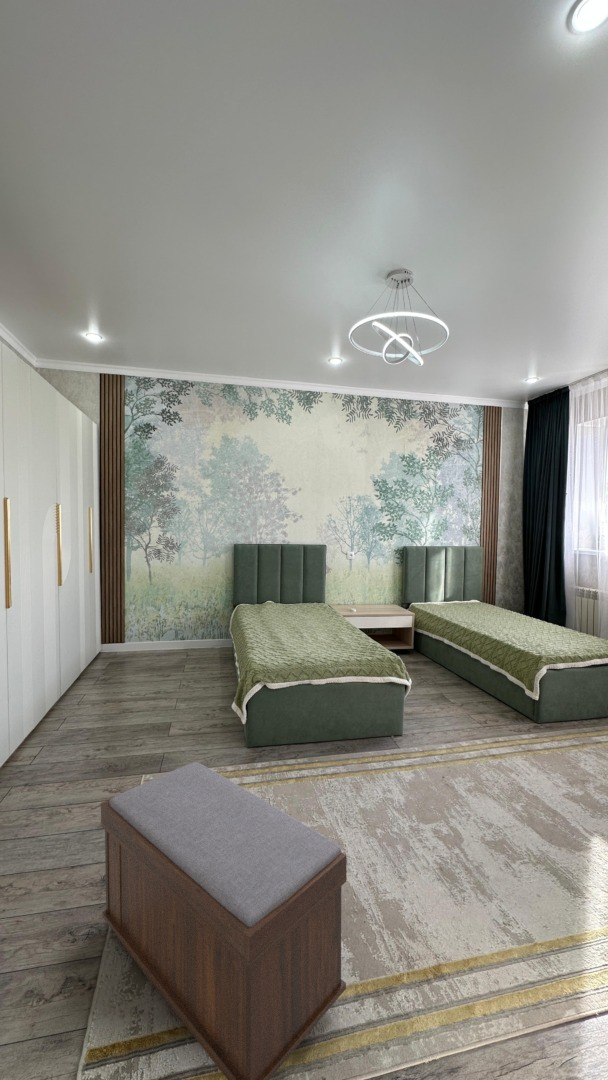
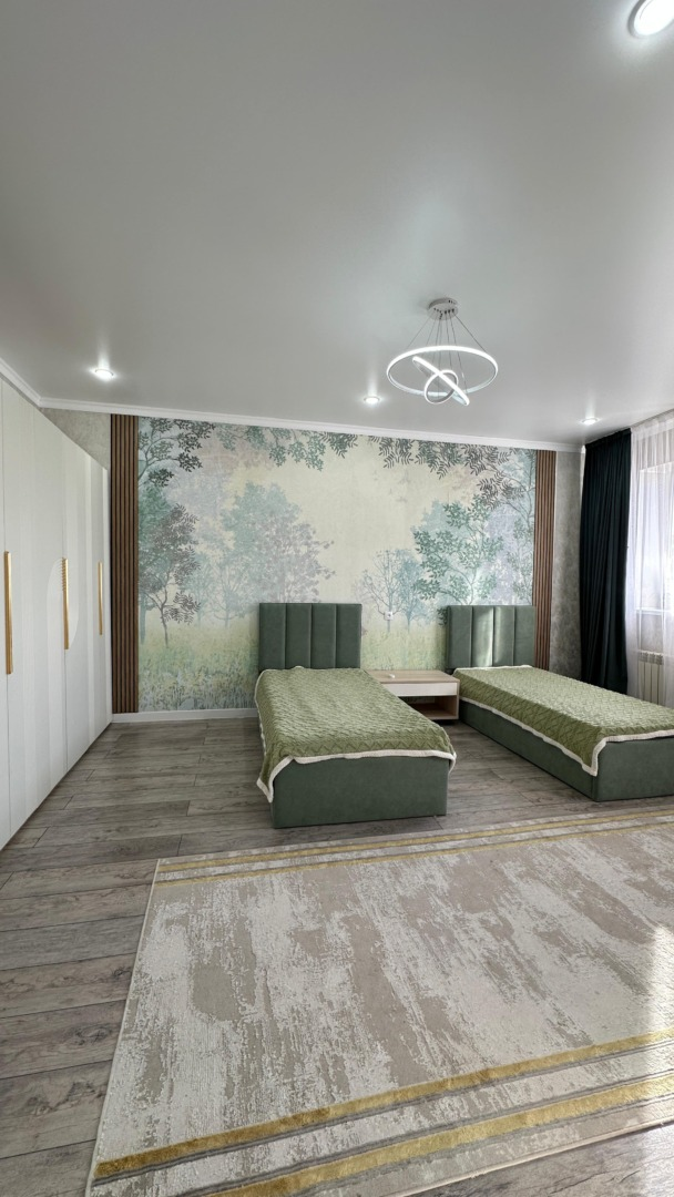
- bench (215, 891)
